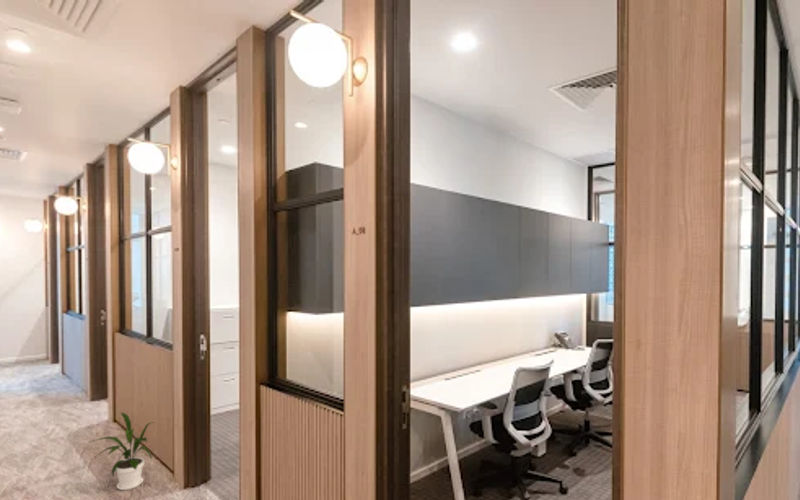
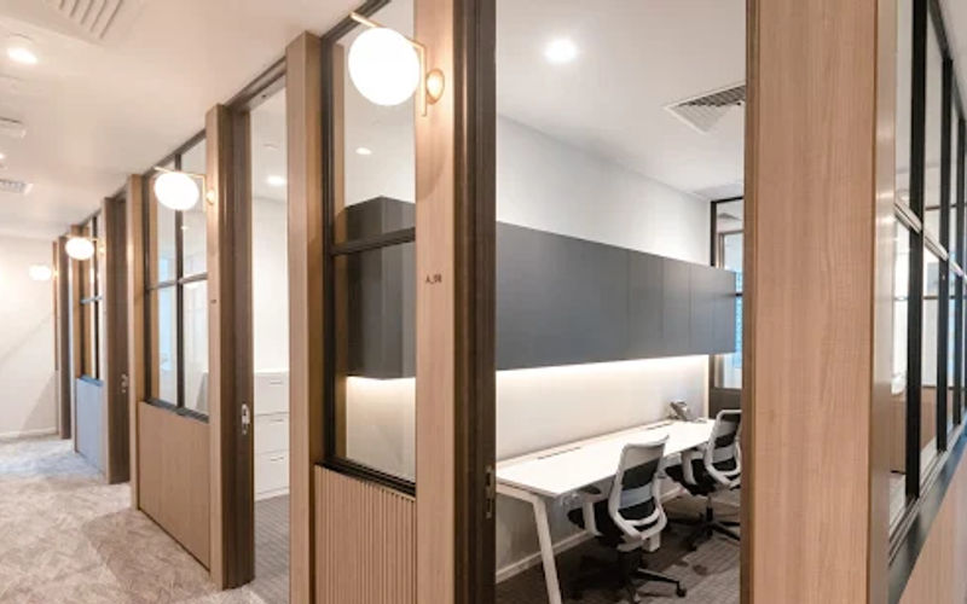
- house plant (127, 451)
